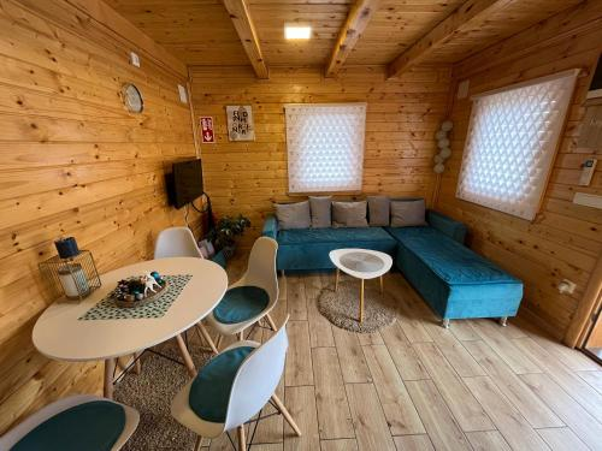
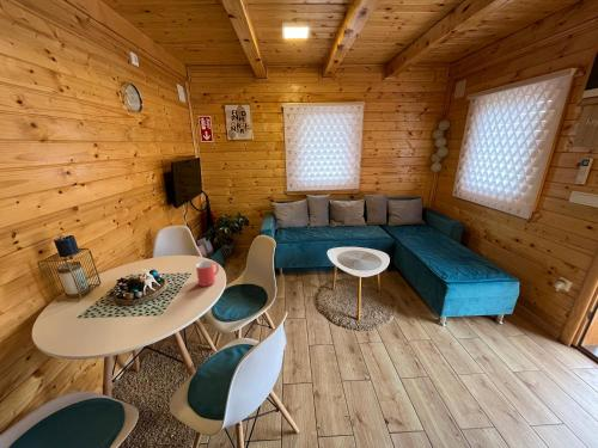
+ mug (208, 271)
